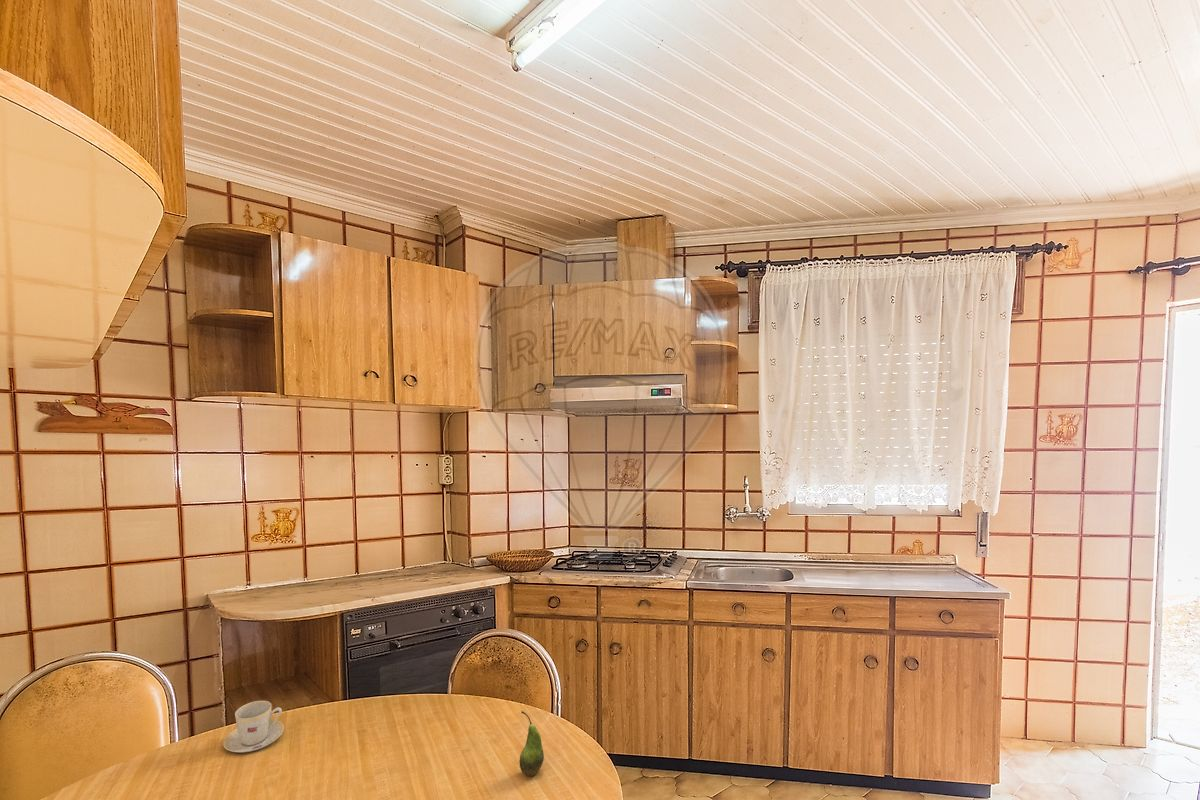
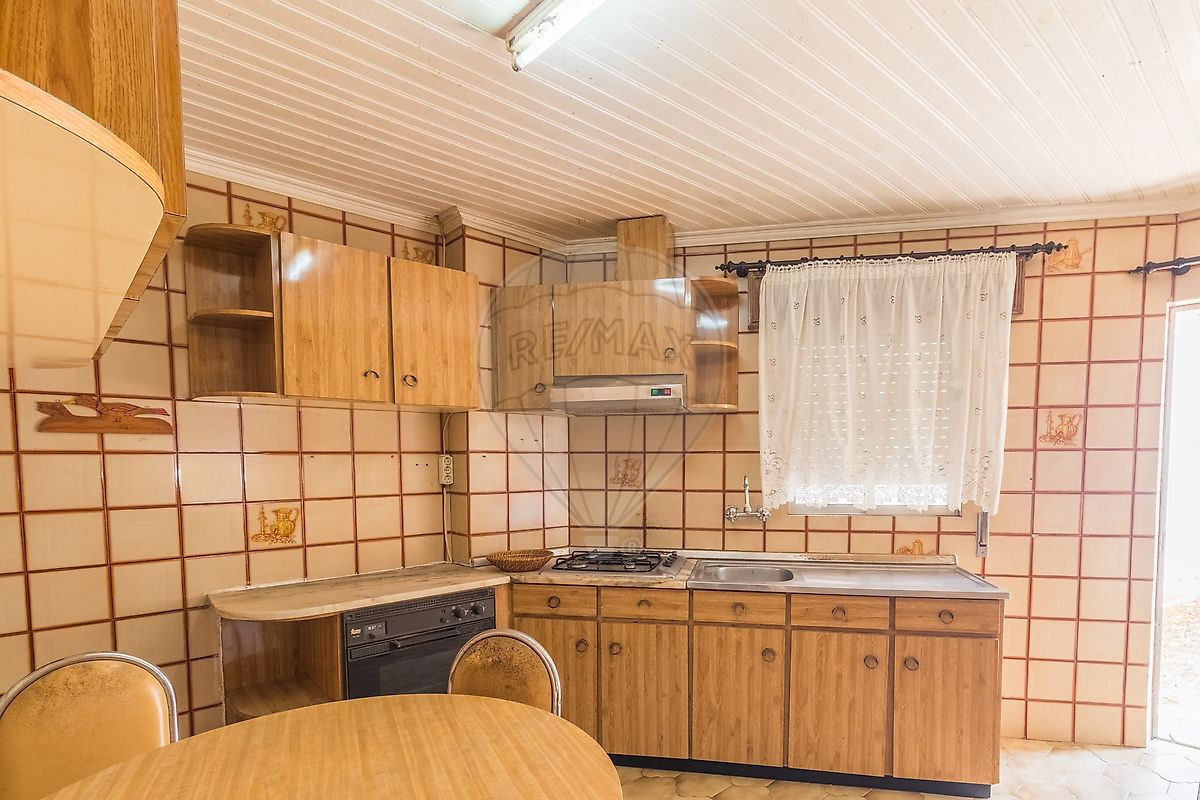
- fruit (531, 743)
- teacup (253, 725)
